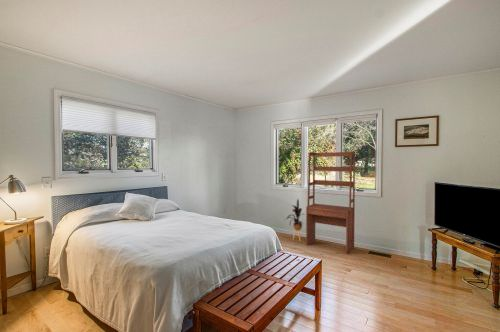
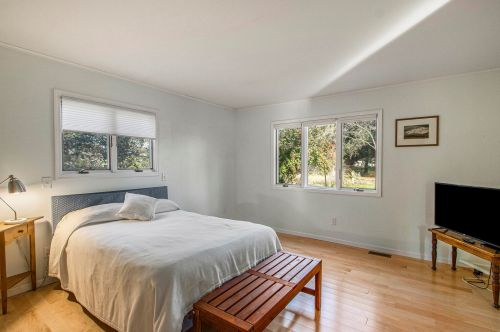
- house plant (295, 219)
- shelving unit (329, 205)
